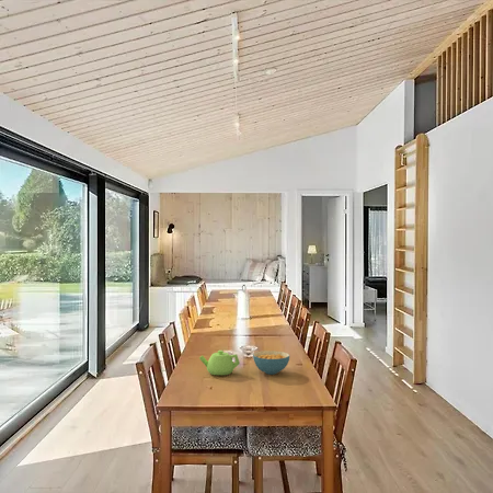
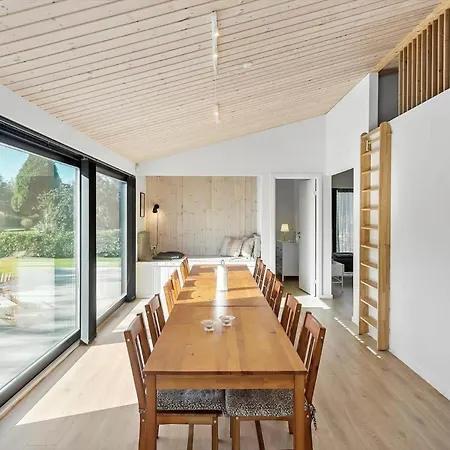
- cereal bowl (271, 364)
- teapot (219, 360)
